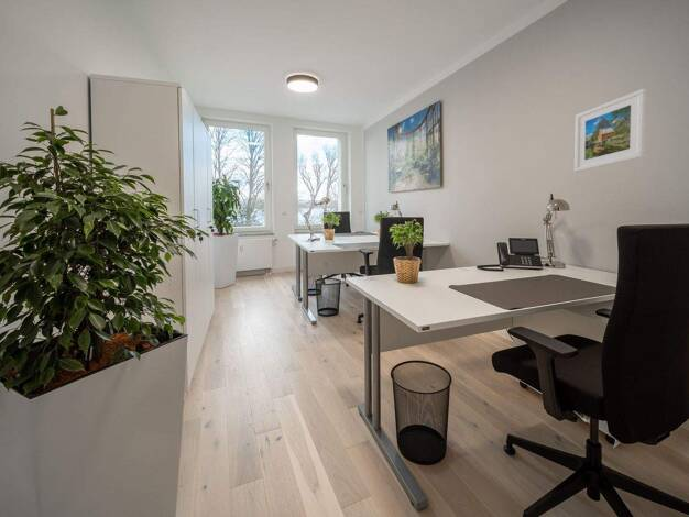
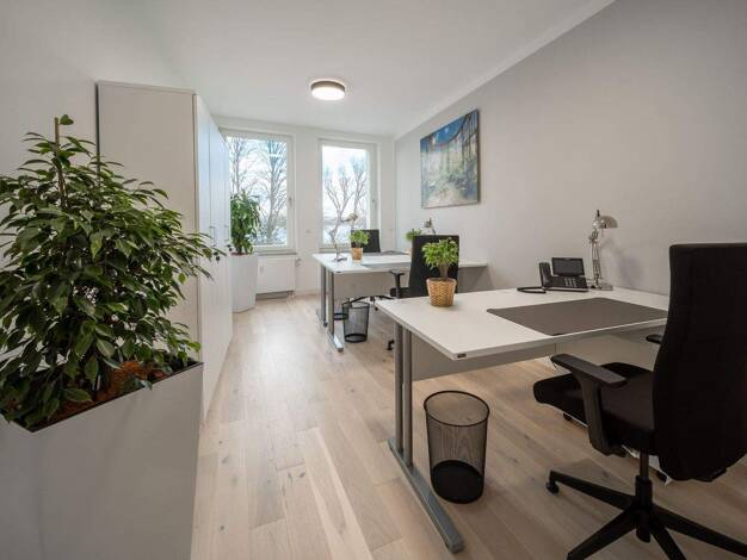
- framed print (606, 133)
